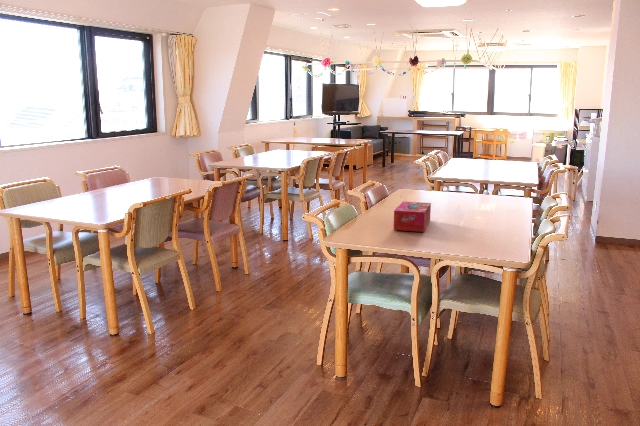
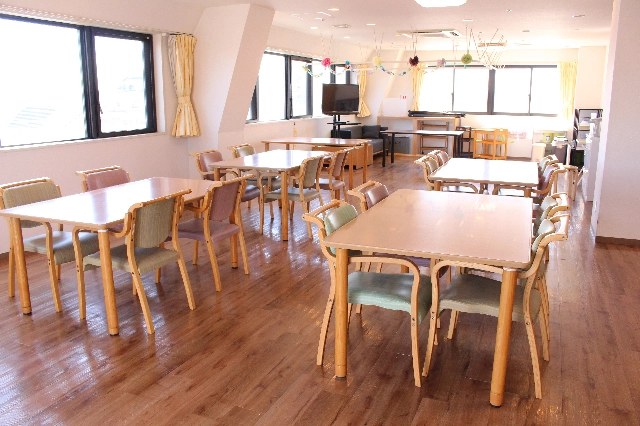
- tissue box (412, 215)
